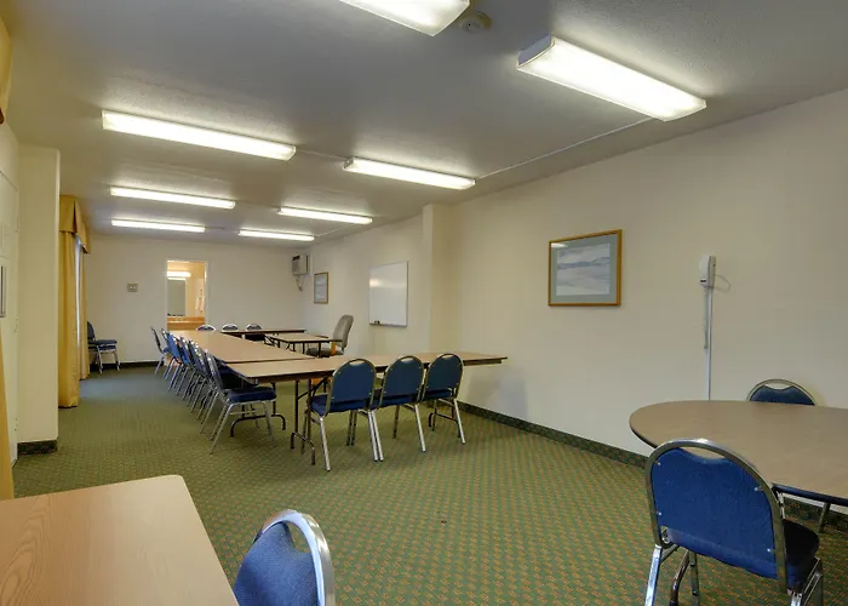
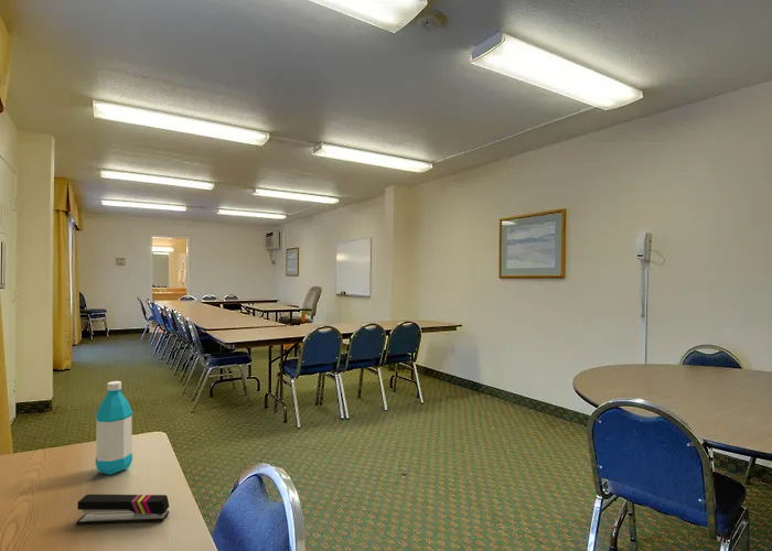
+ stapler (124, 507)
+ water bottle (114, 425)
